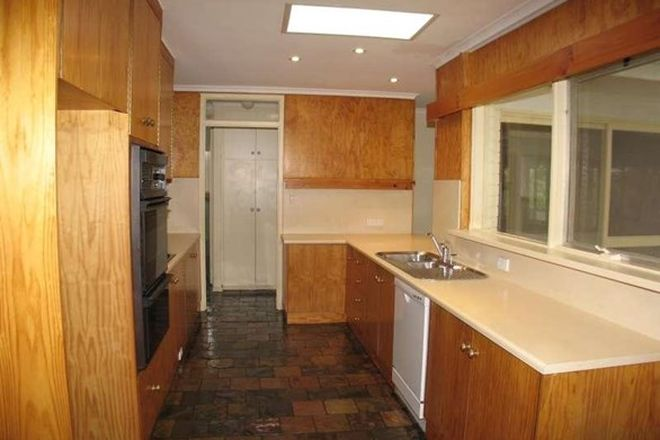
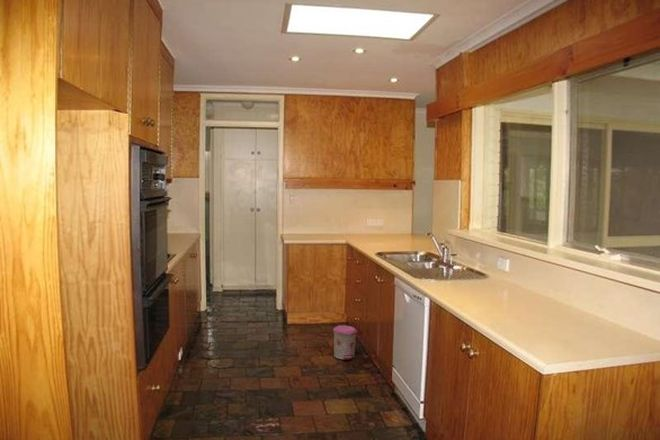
+ trash can (344, 341)
